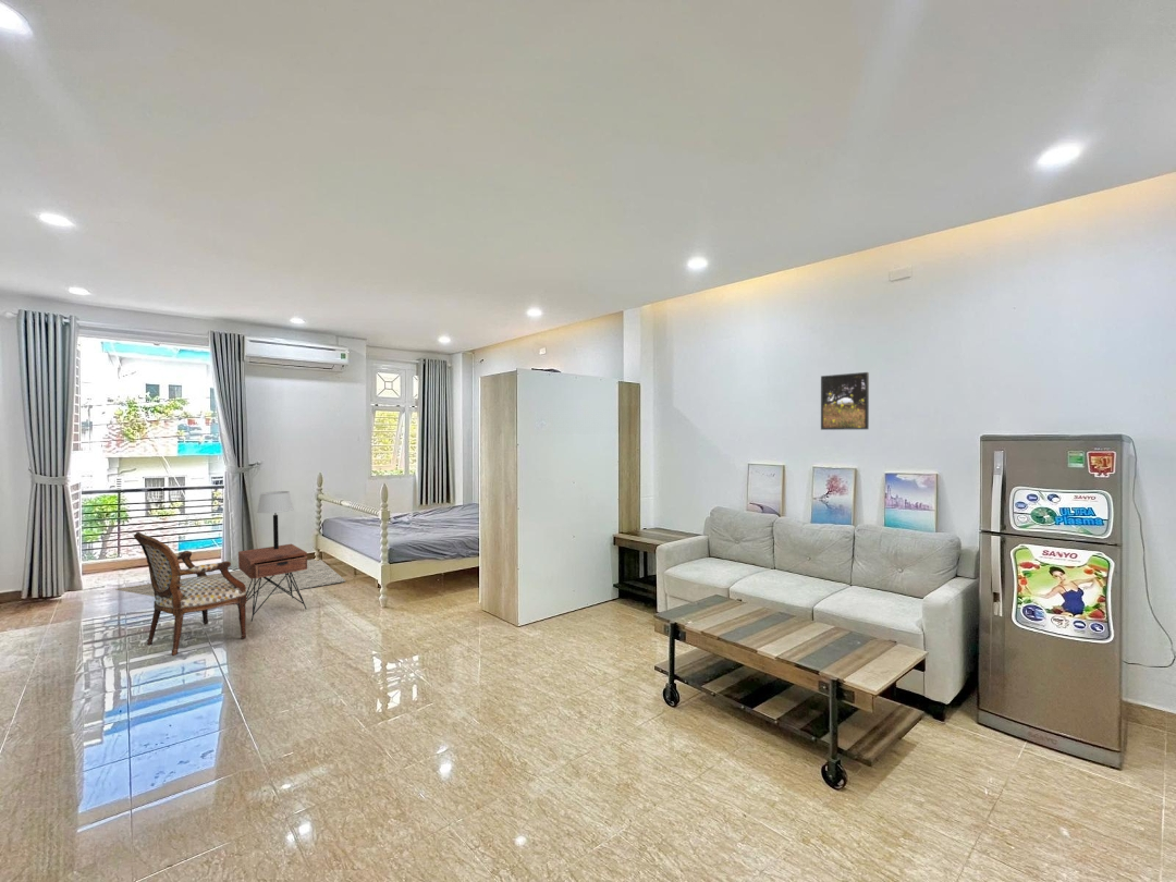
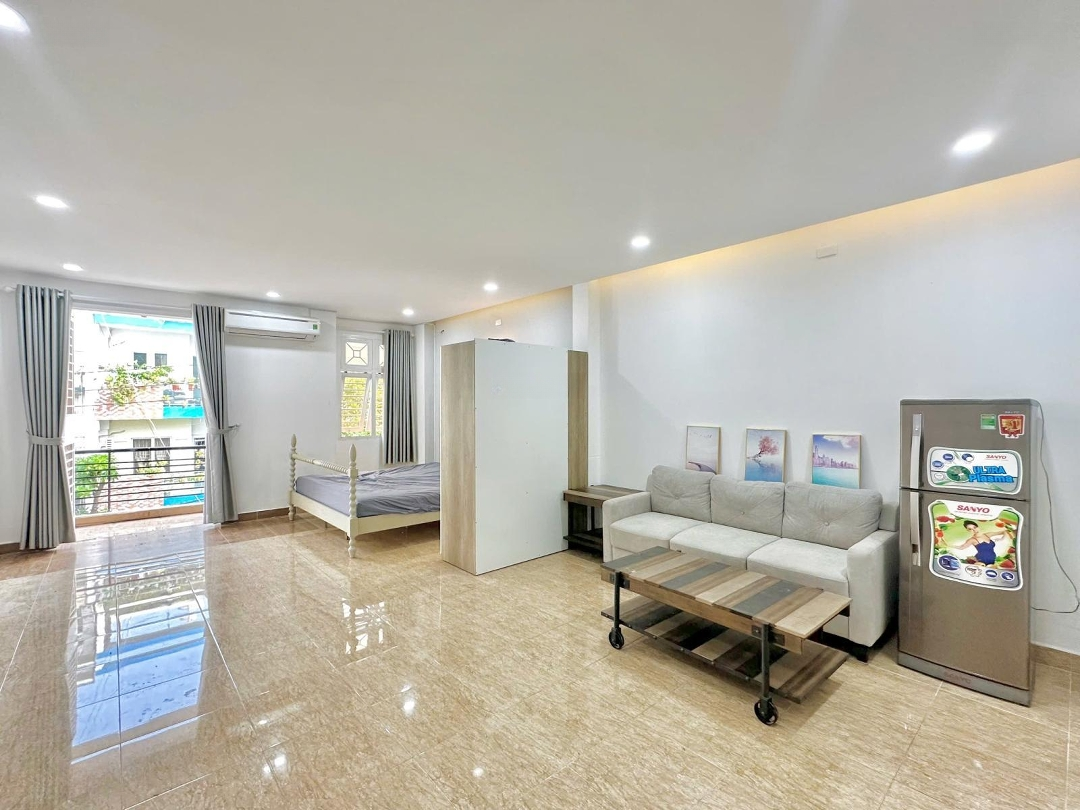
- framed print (844, 402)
- table lamp (275, 520)
- rug (237, 579)
- armchair (192, 583)
- nightstand (273, 581)
